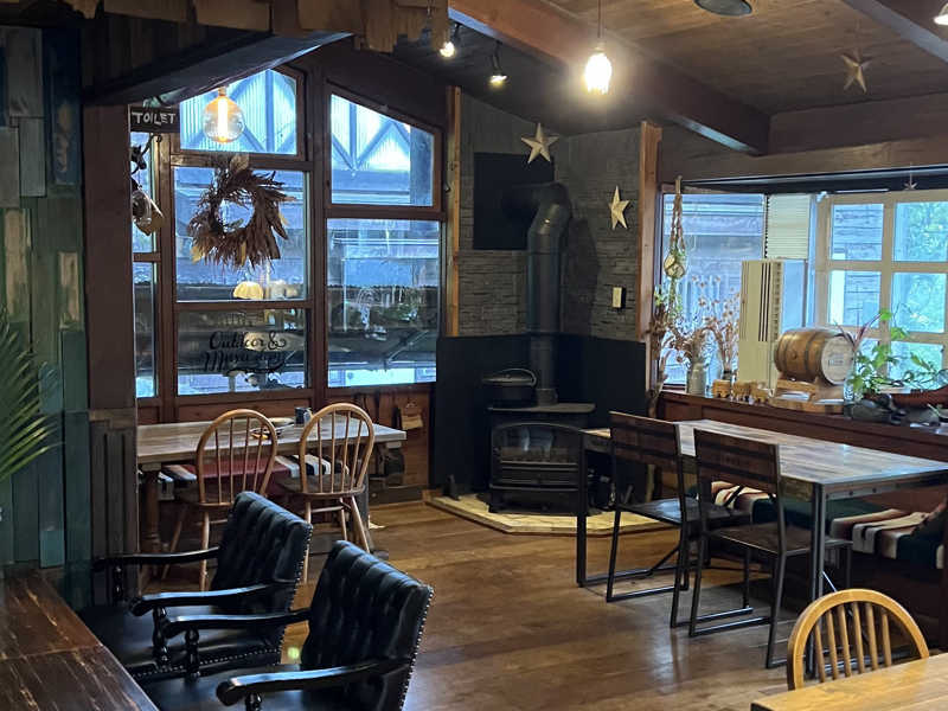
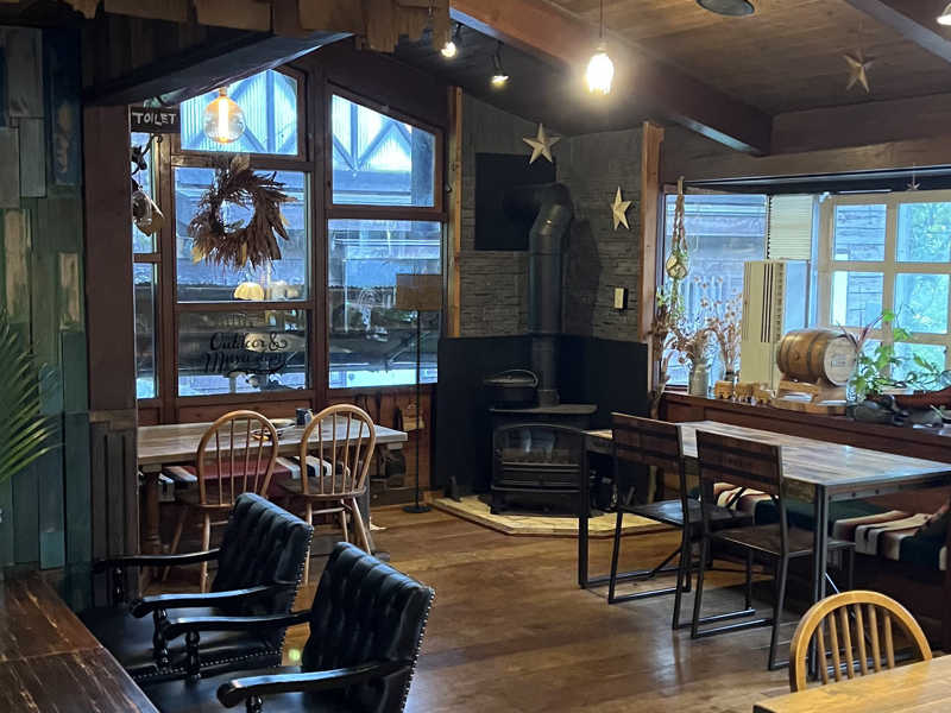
+ floor lamp (417, 392)
